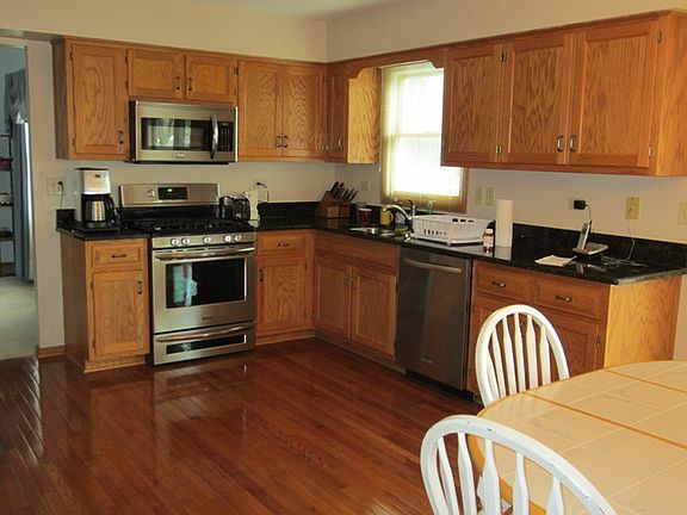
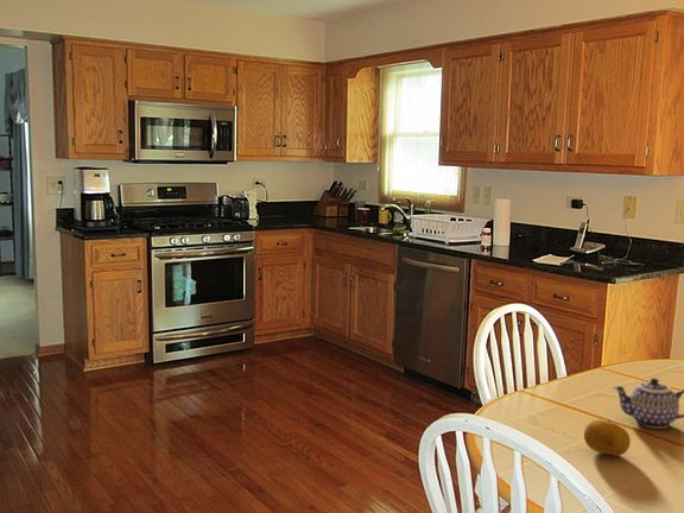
+ fruit (606, 436)
+ teapot (653, 400)
